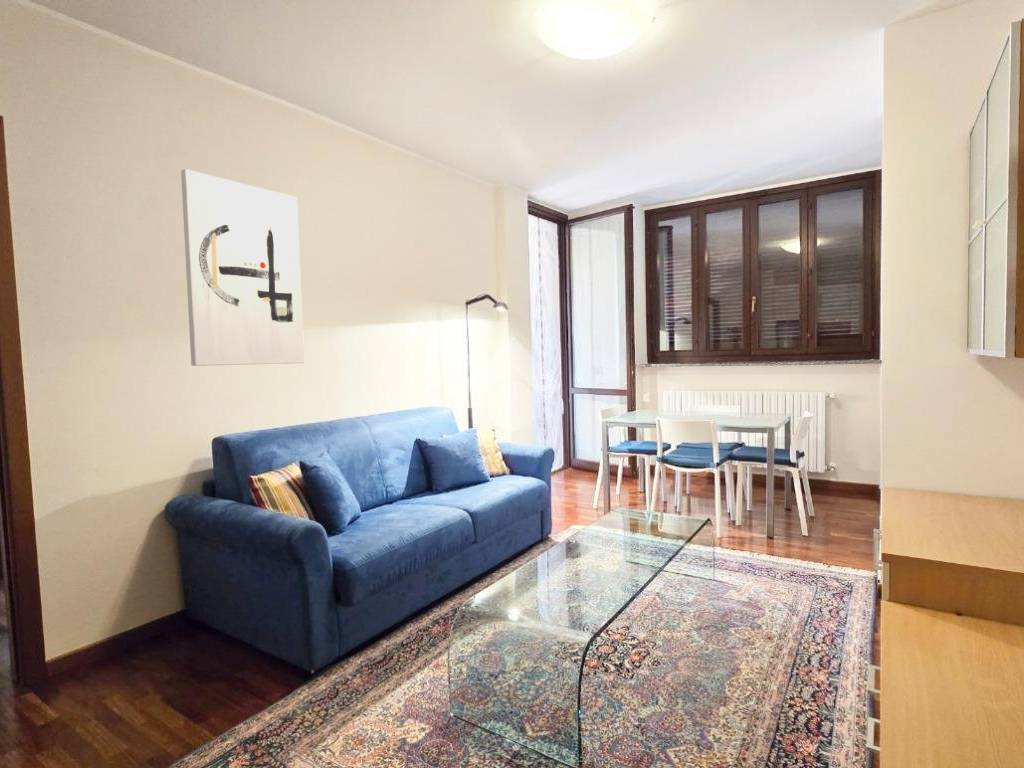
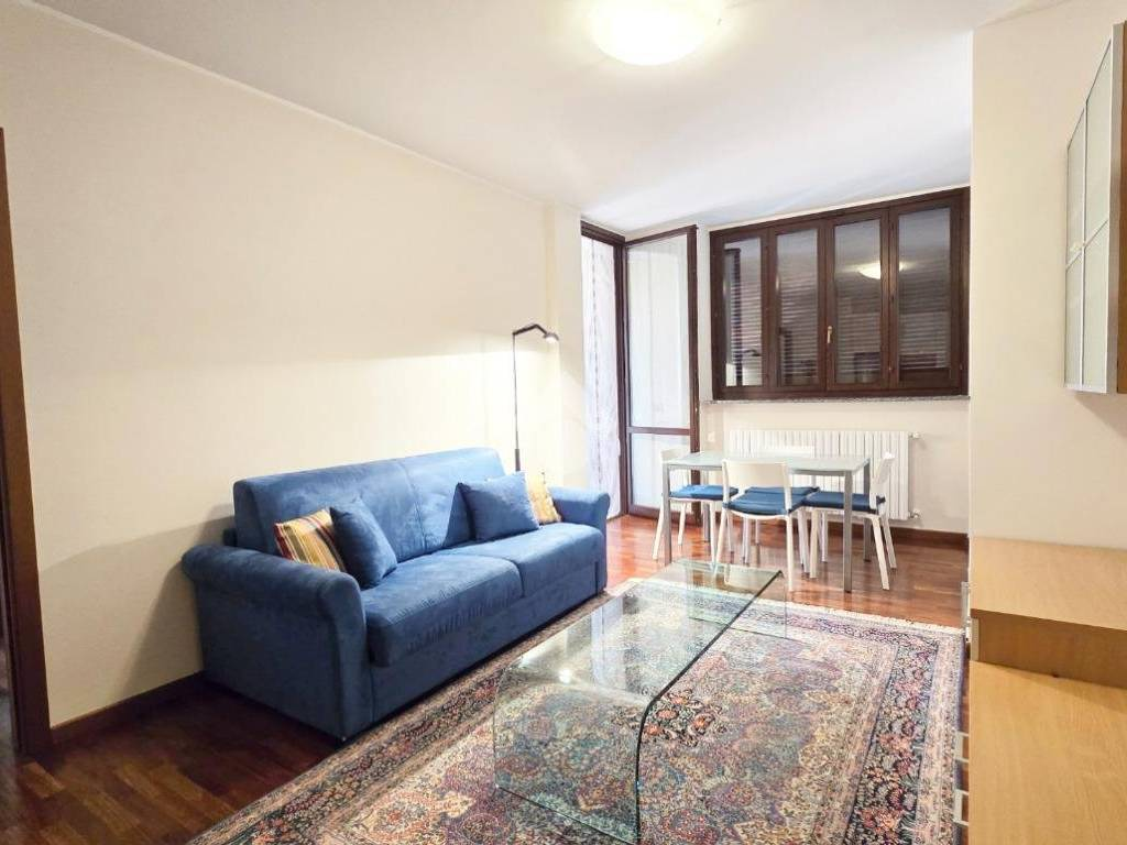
- wall art (247, 275)
